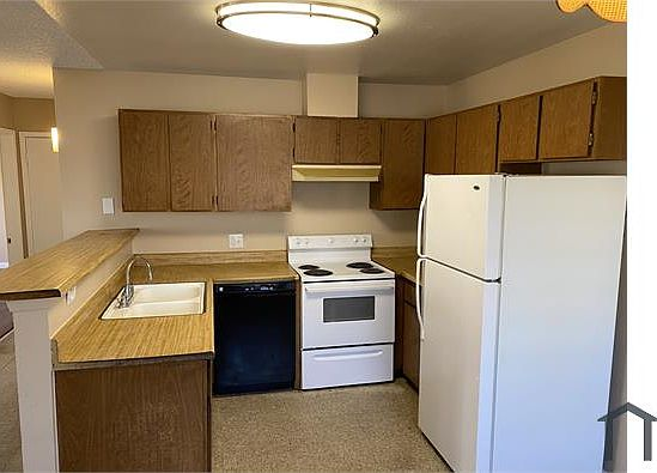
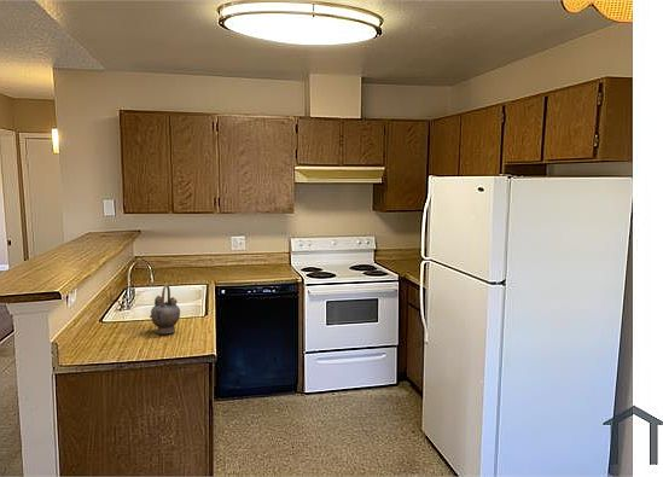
+ teapot (163, 309)
